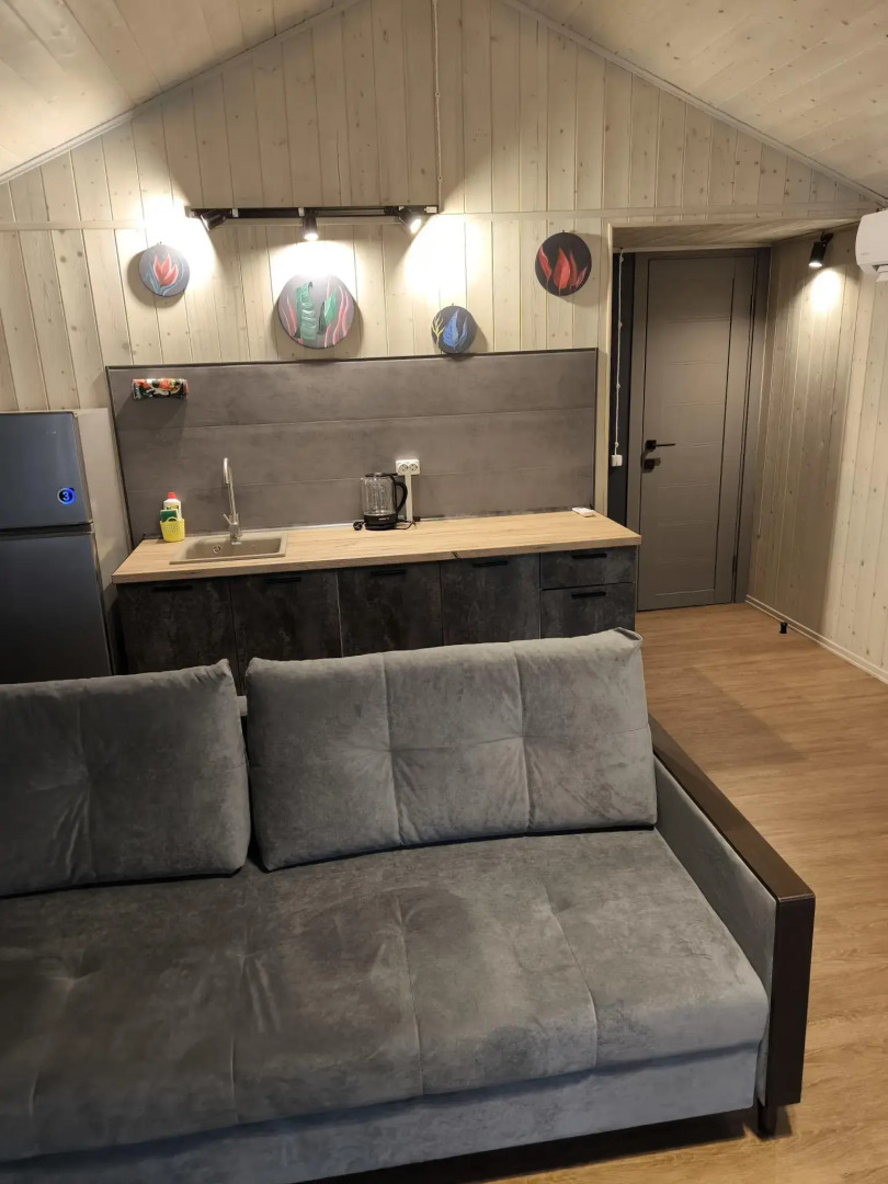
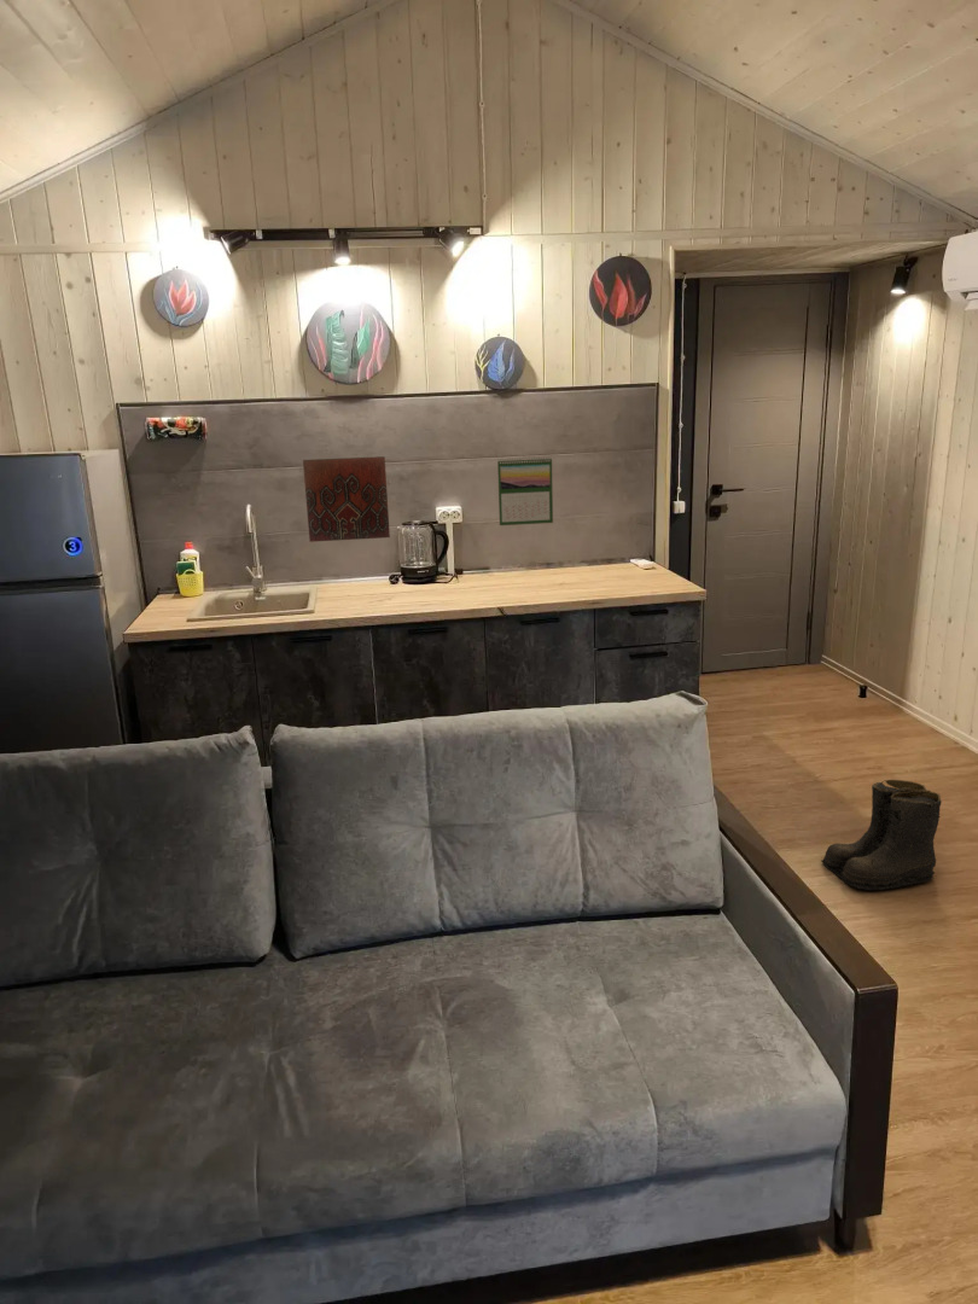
+ decorative tile (347, 499)
+ calendar (525, 490)
+ boots (881, 831)
